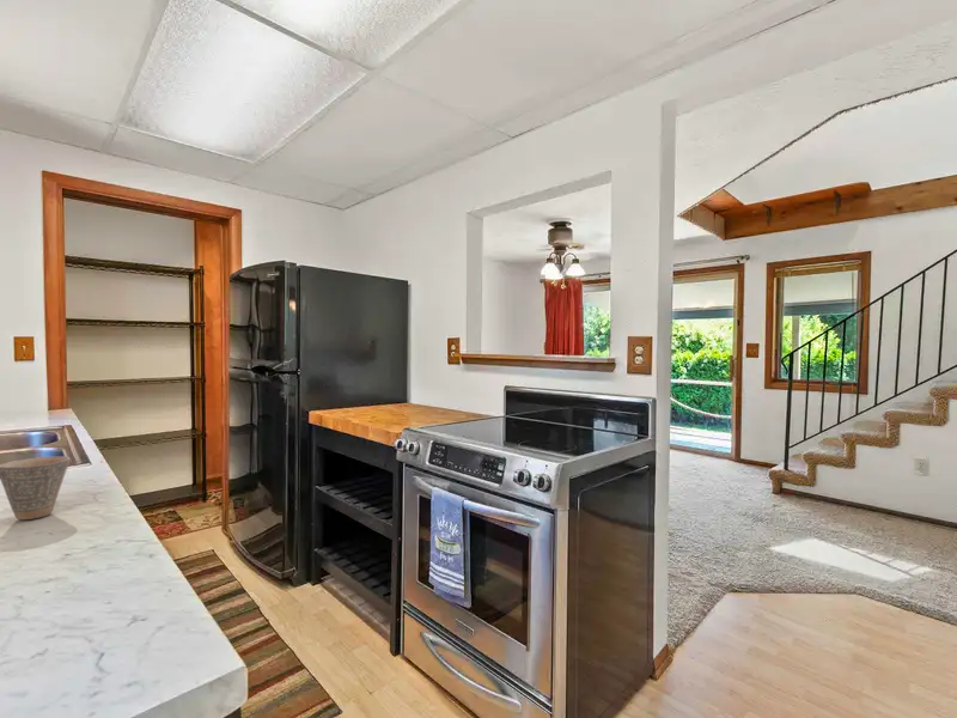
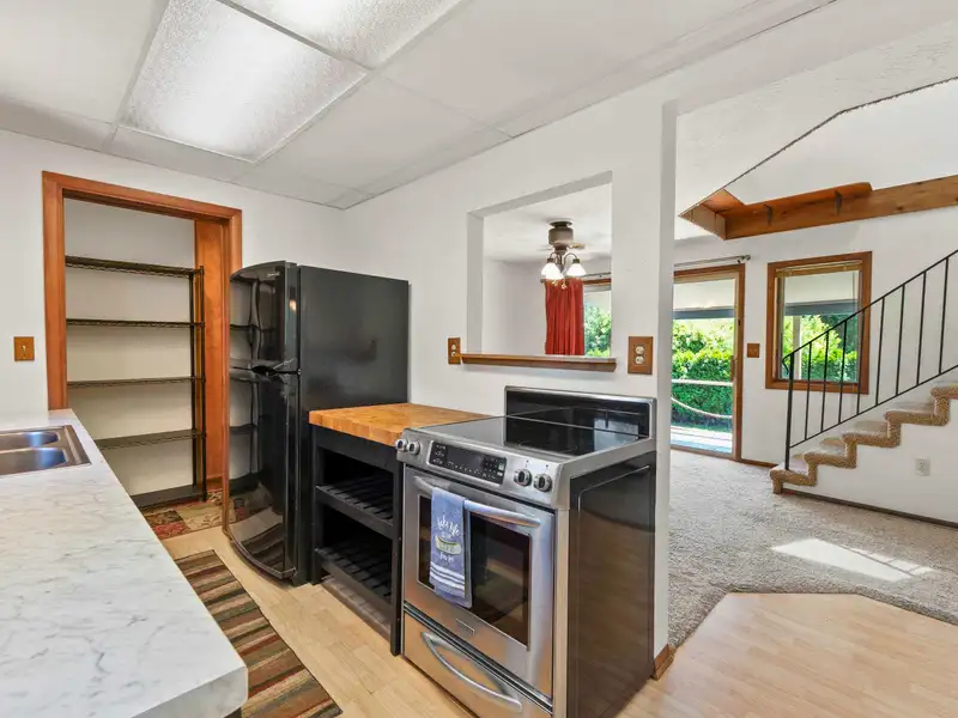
- cup (33, 487)
